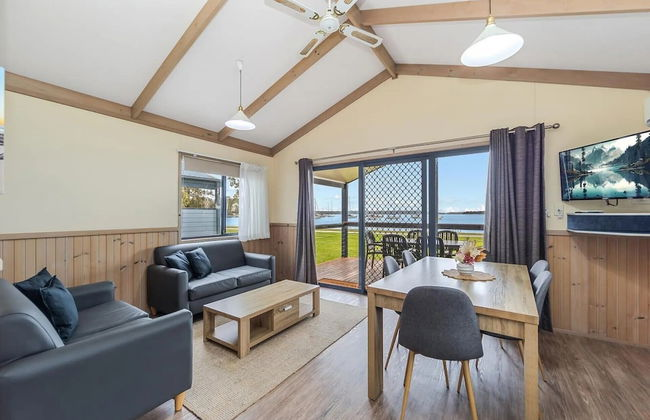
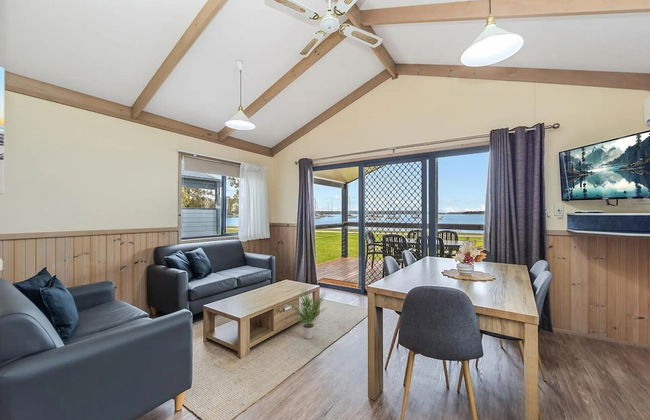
+ potted plant (308, 314)
